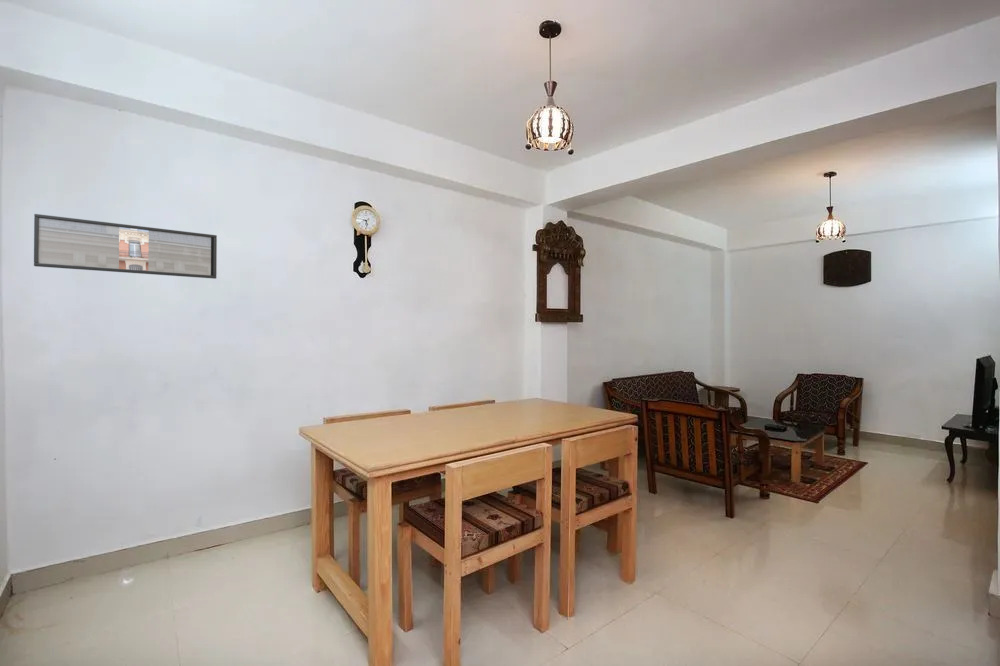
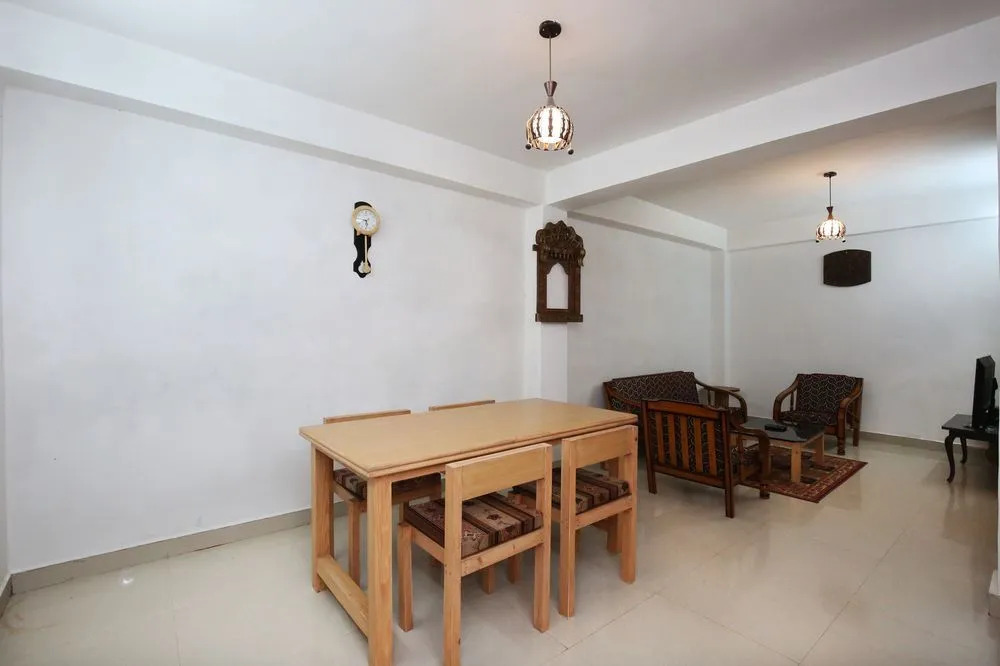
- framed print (133, 249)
